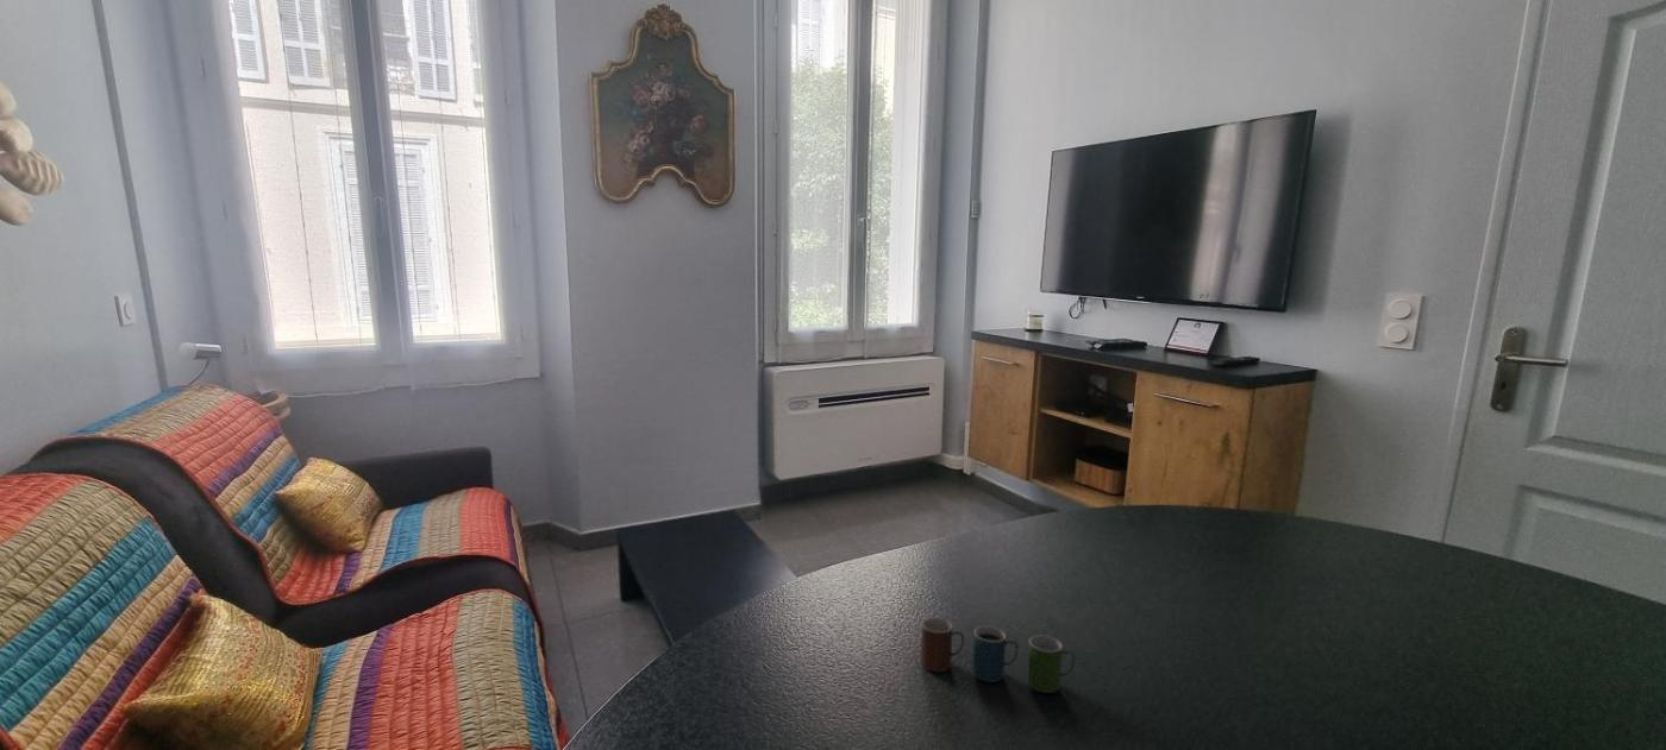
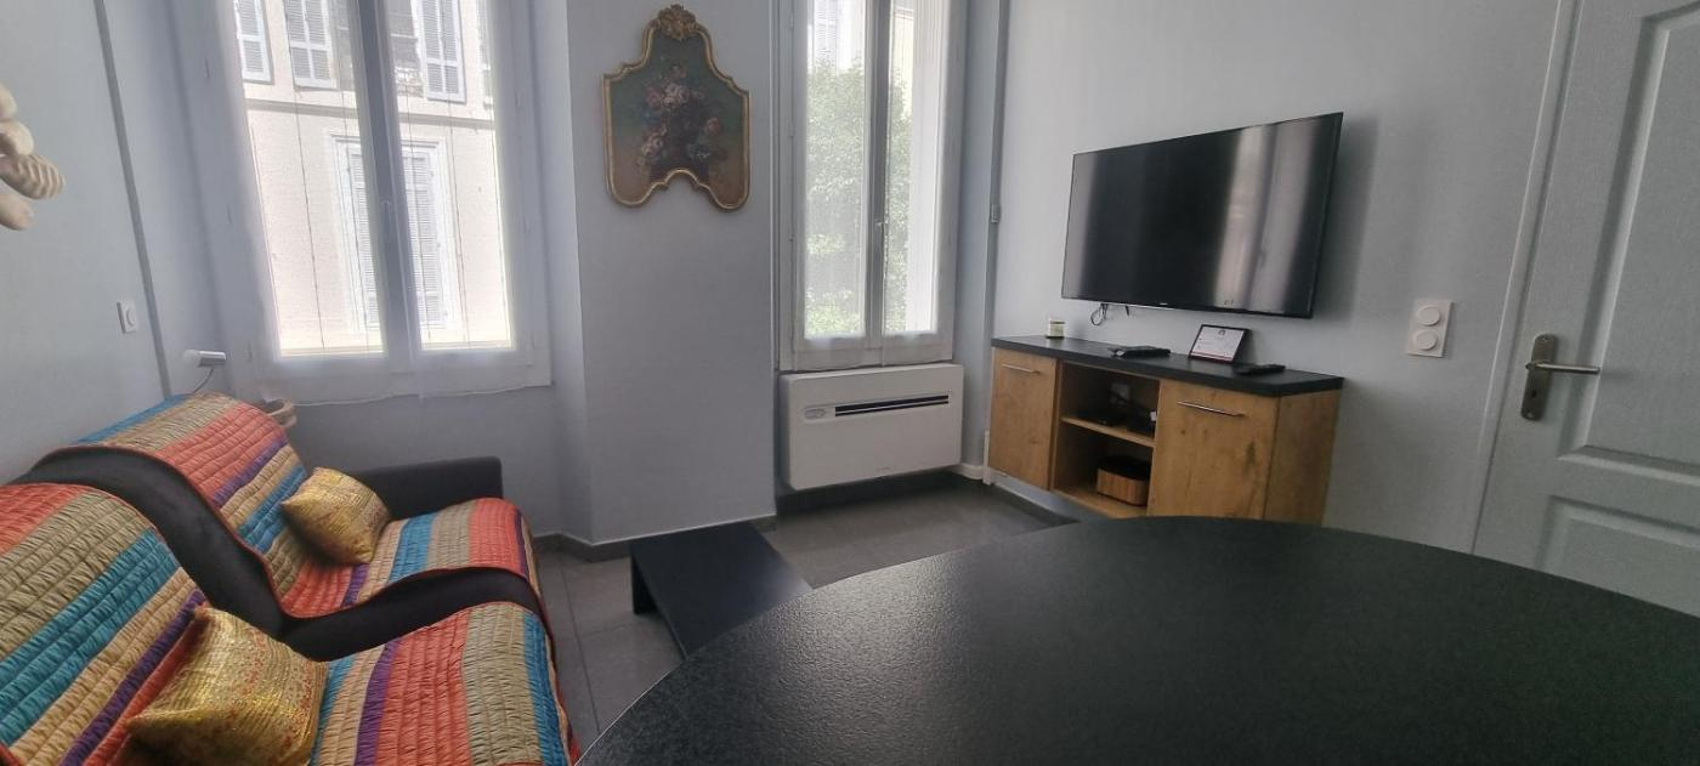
- cup (995, 641)
